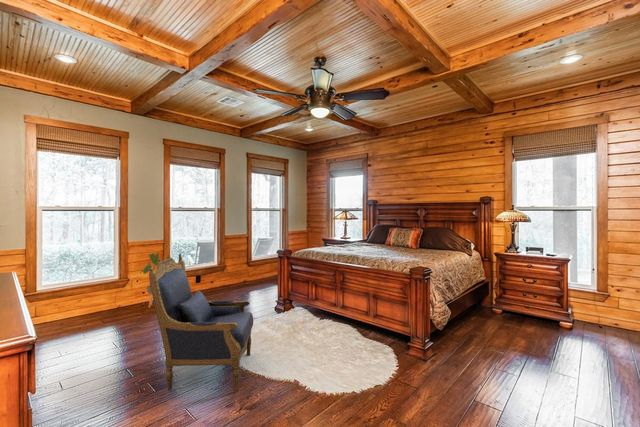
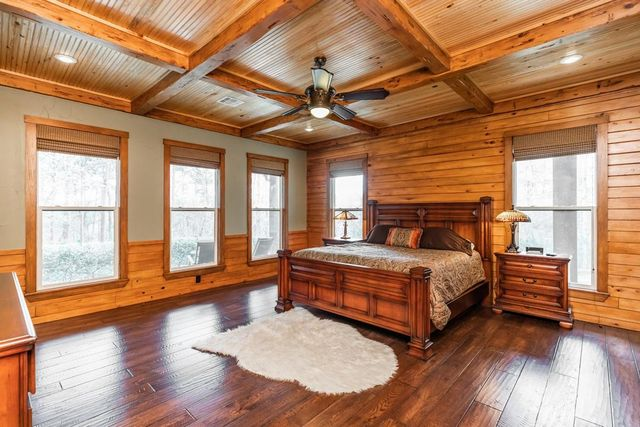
- house plant (155, 271)
- armchair (207, 315)
